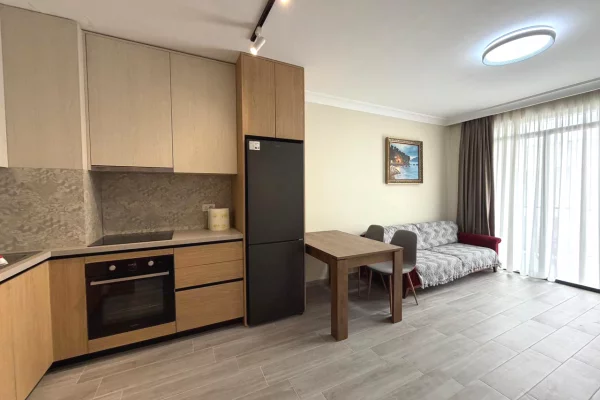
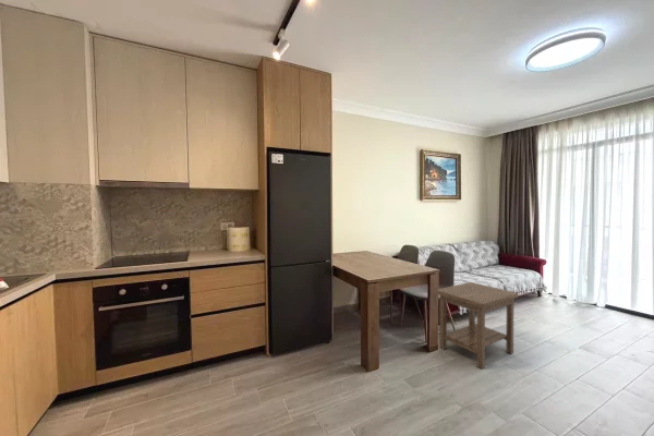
+ side table (474, 320)
